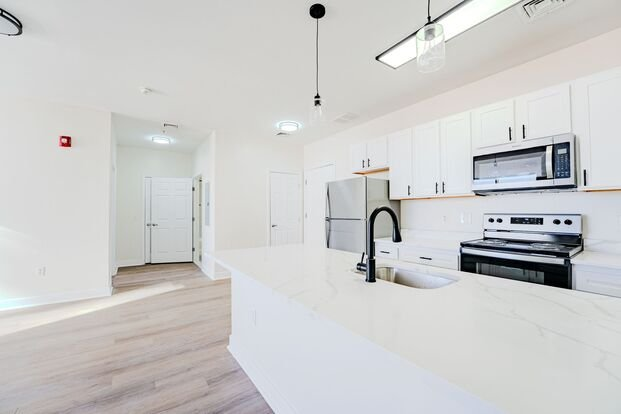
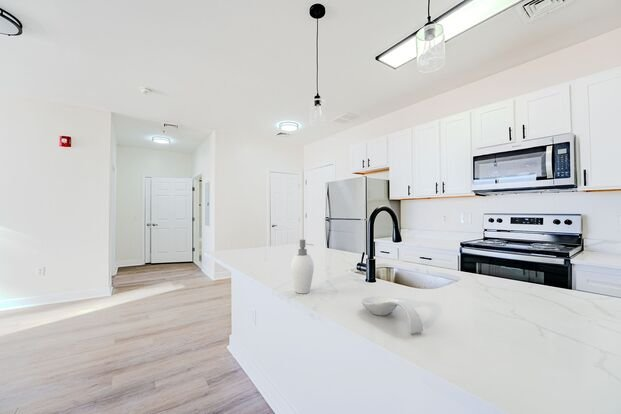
+ soap dispenser (304, 265)
+ spoon rest (390, 307)
